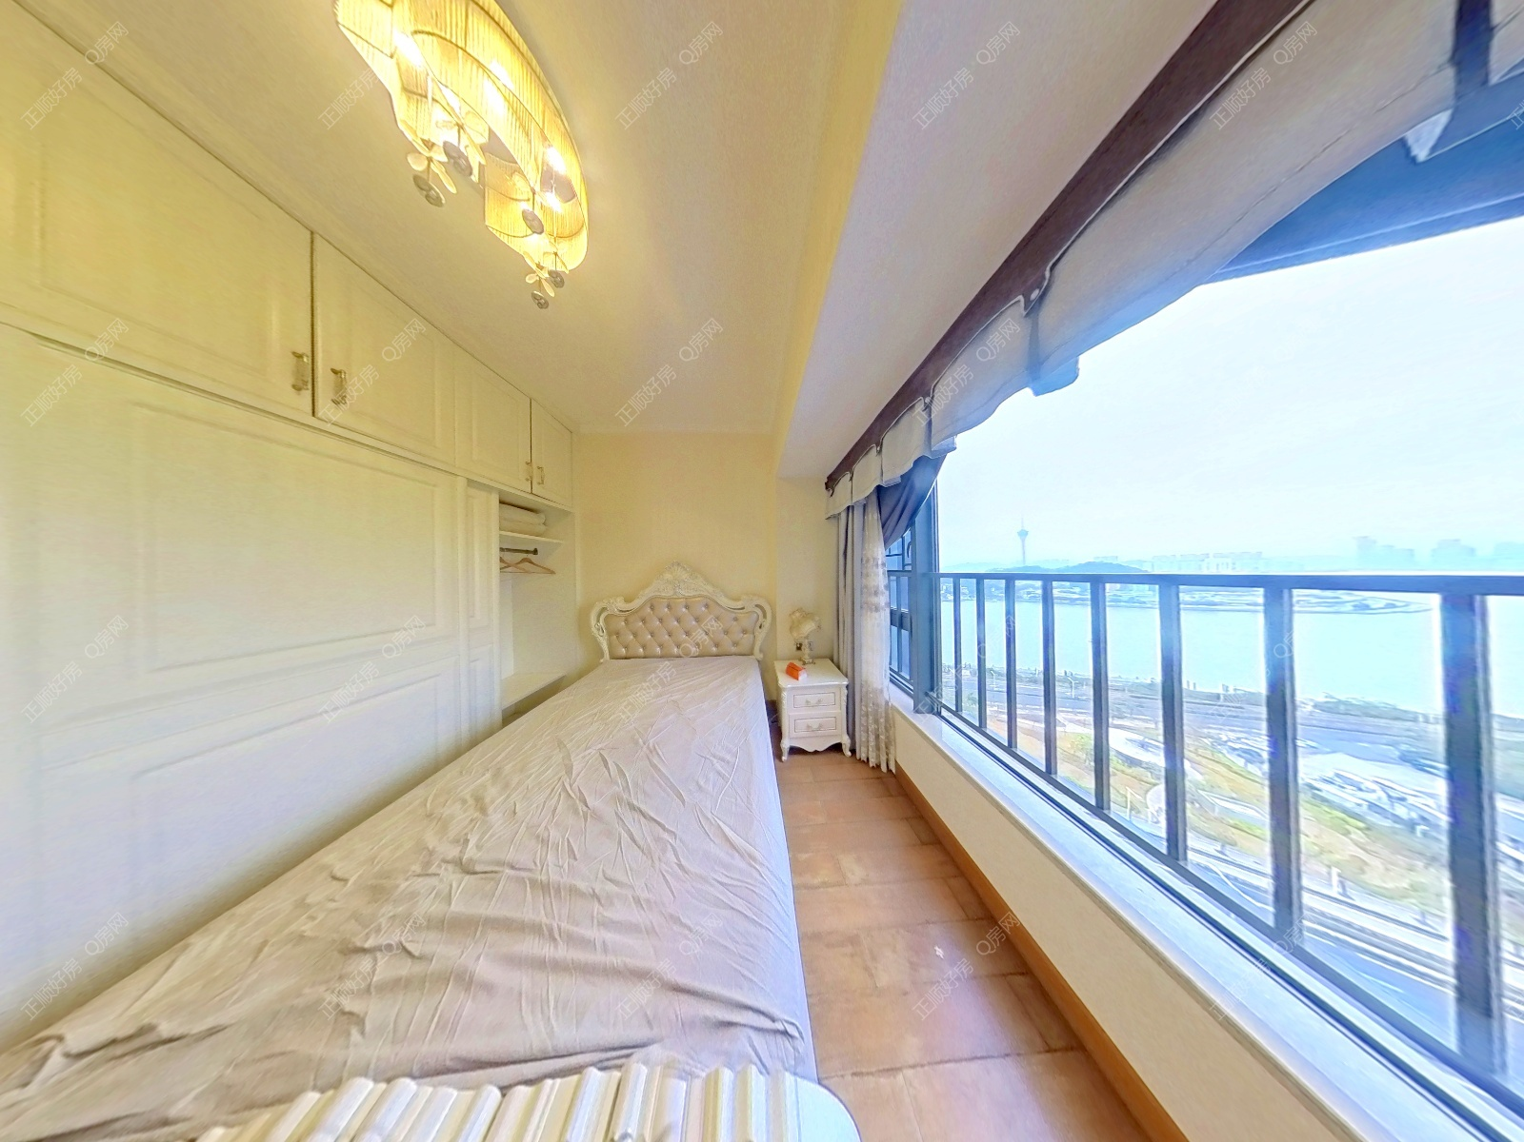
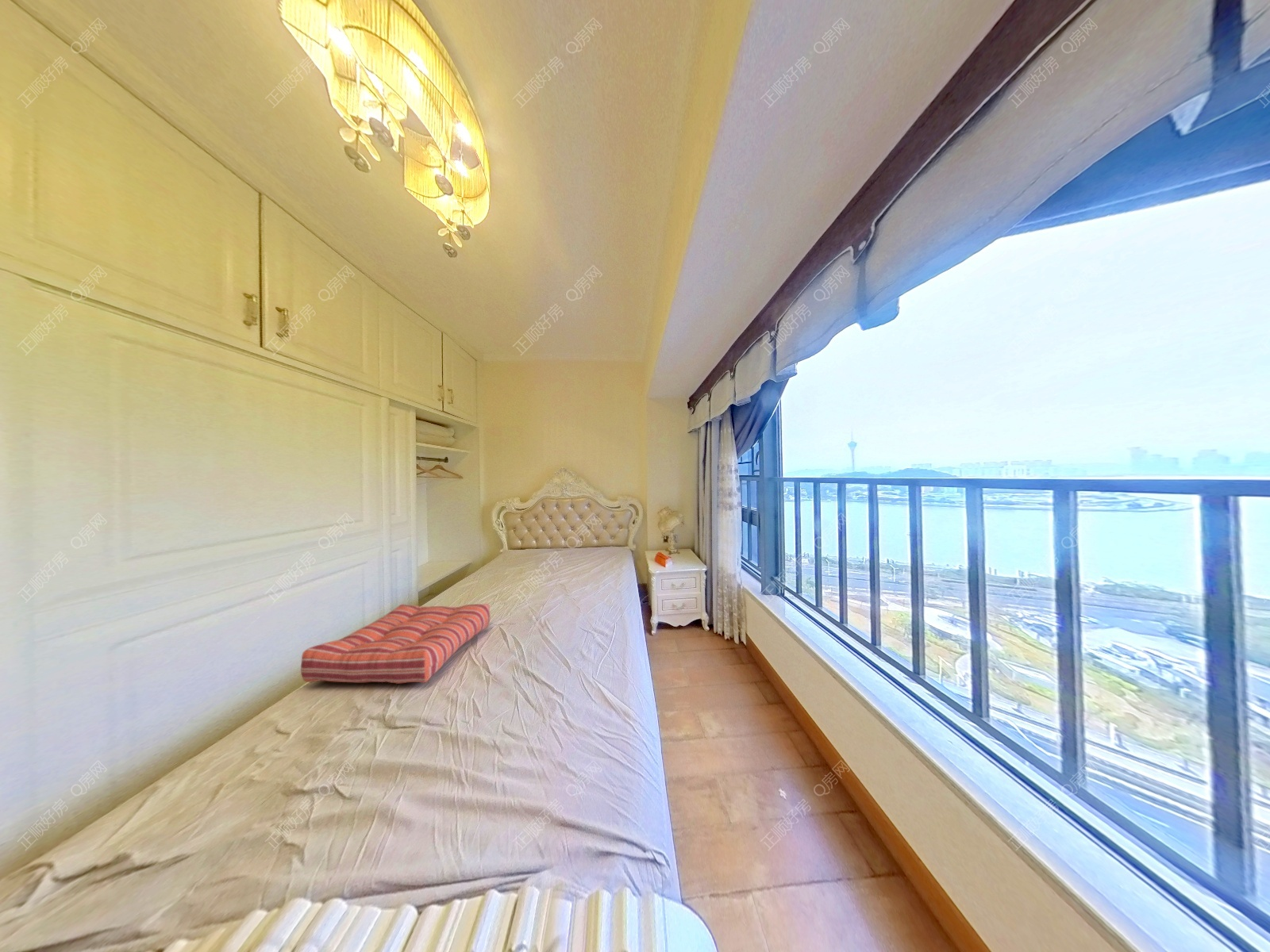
+ seat cushion (411, 636)
